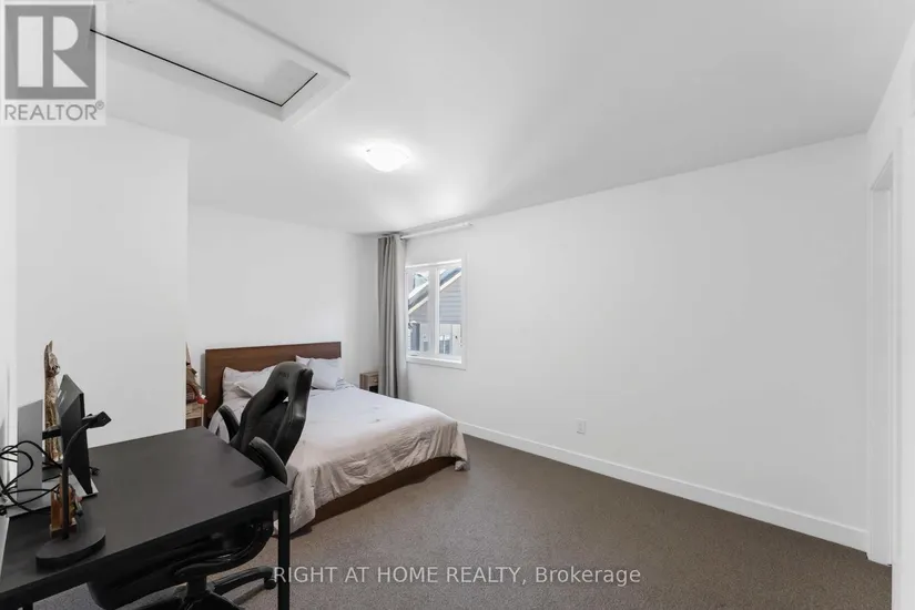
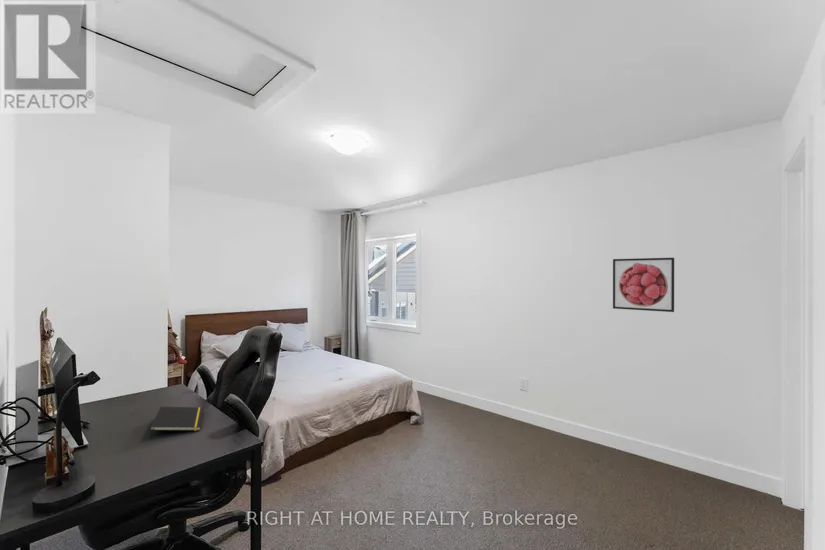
+ notepad (179, 418)
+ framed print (642, 284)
